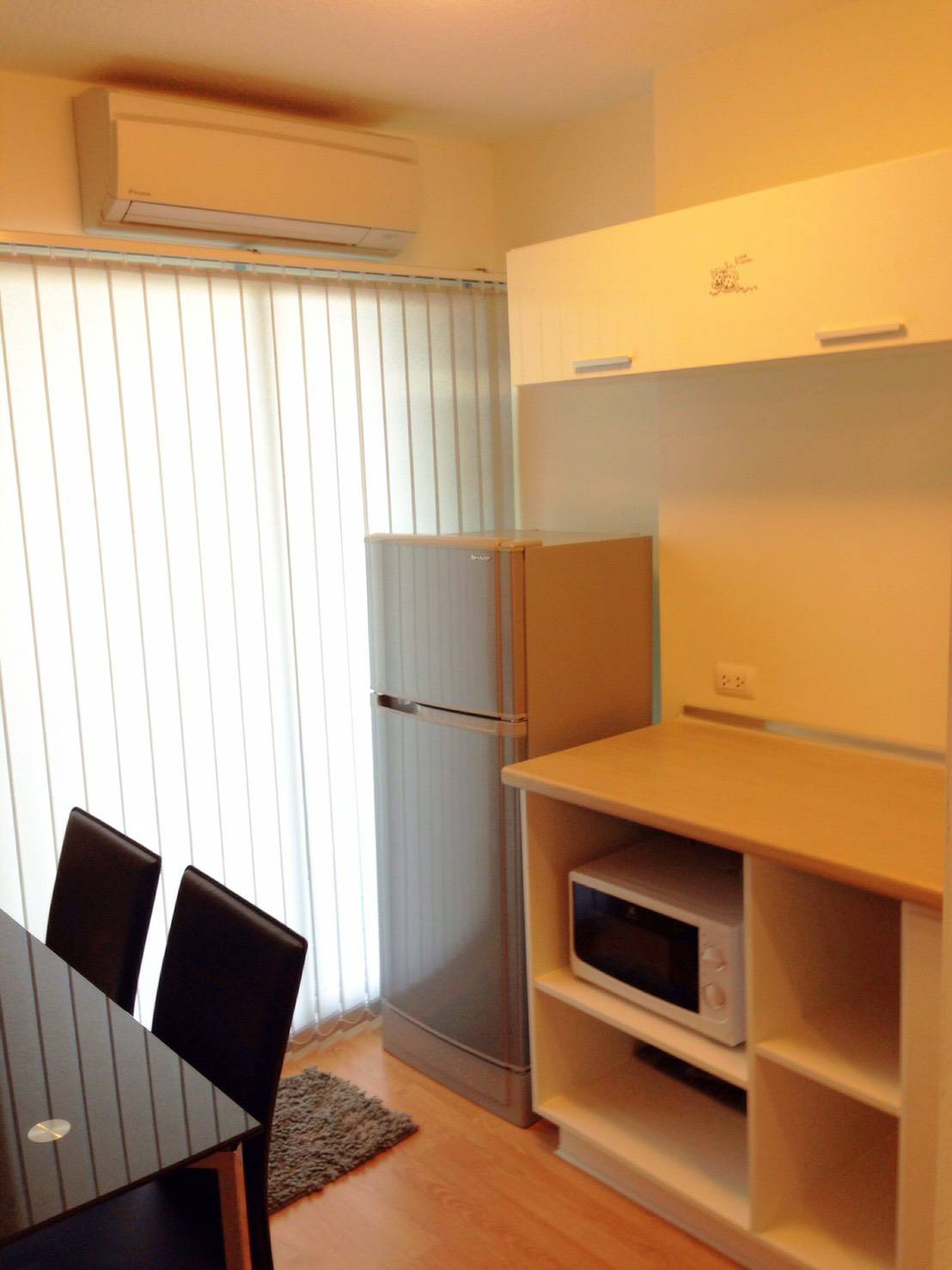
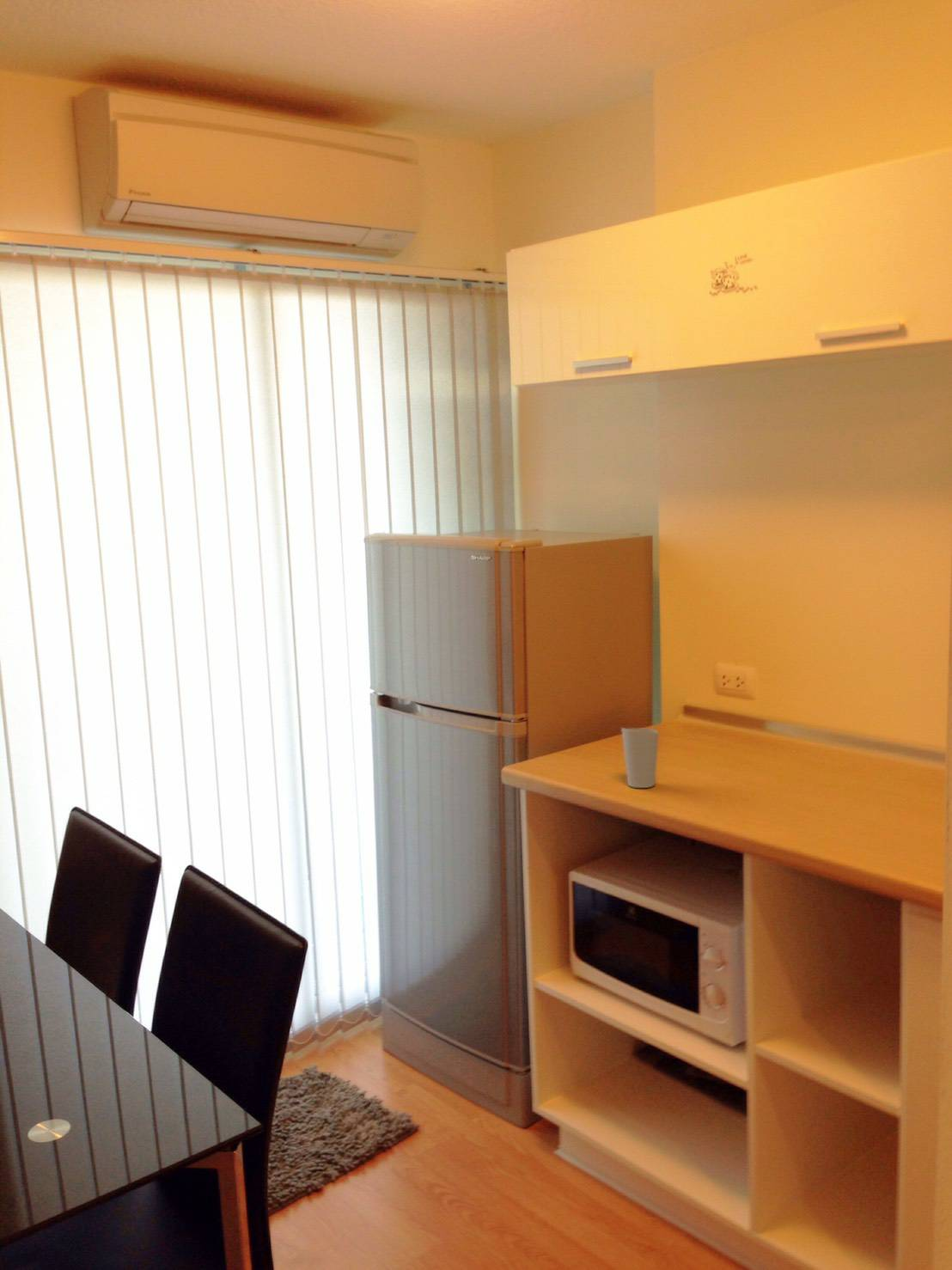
+ cup (640, 755)
